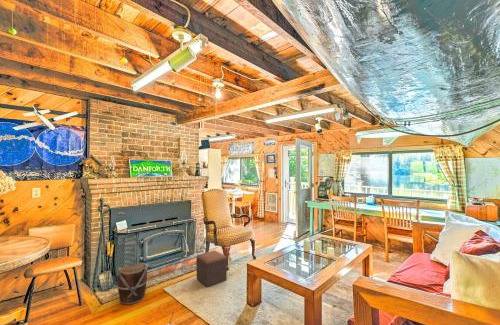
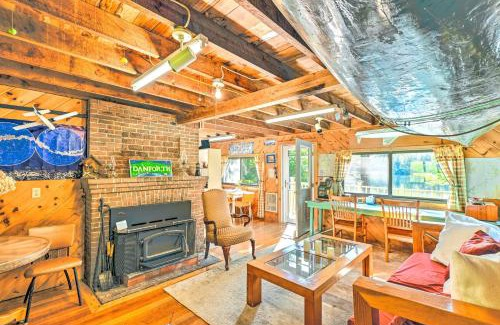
- footstool (211, 267)
- bucket (132, 282)
